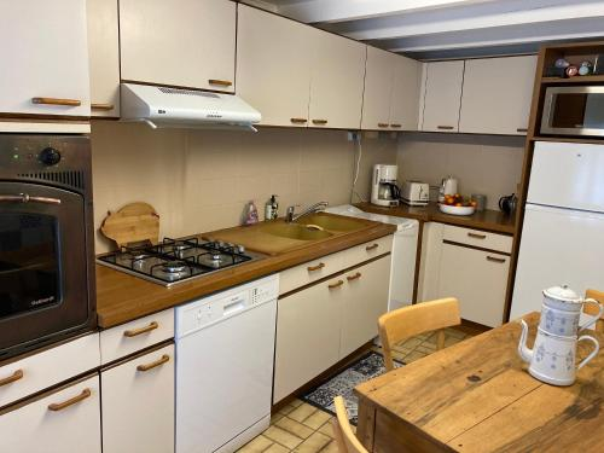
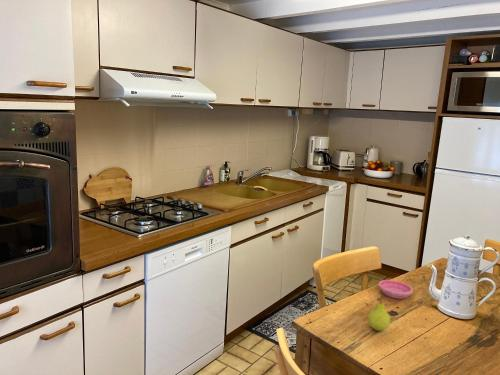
+ saucer (395, 289)
+ fruit (379, 311)
